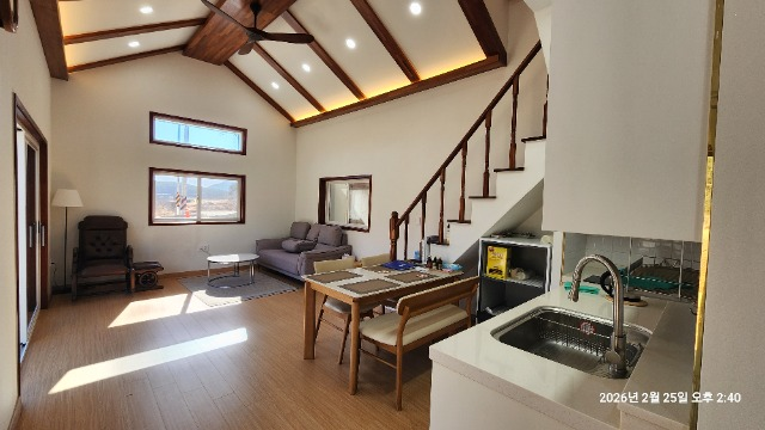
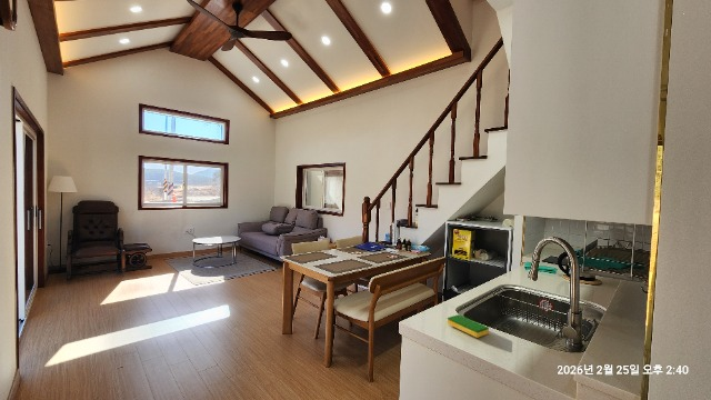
+ dish sponge (467, 324)
